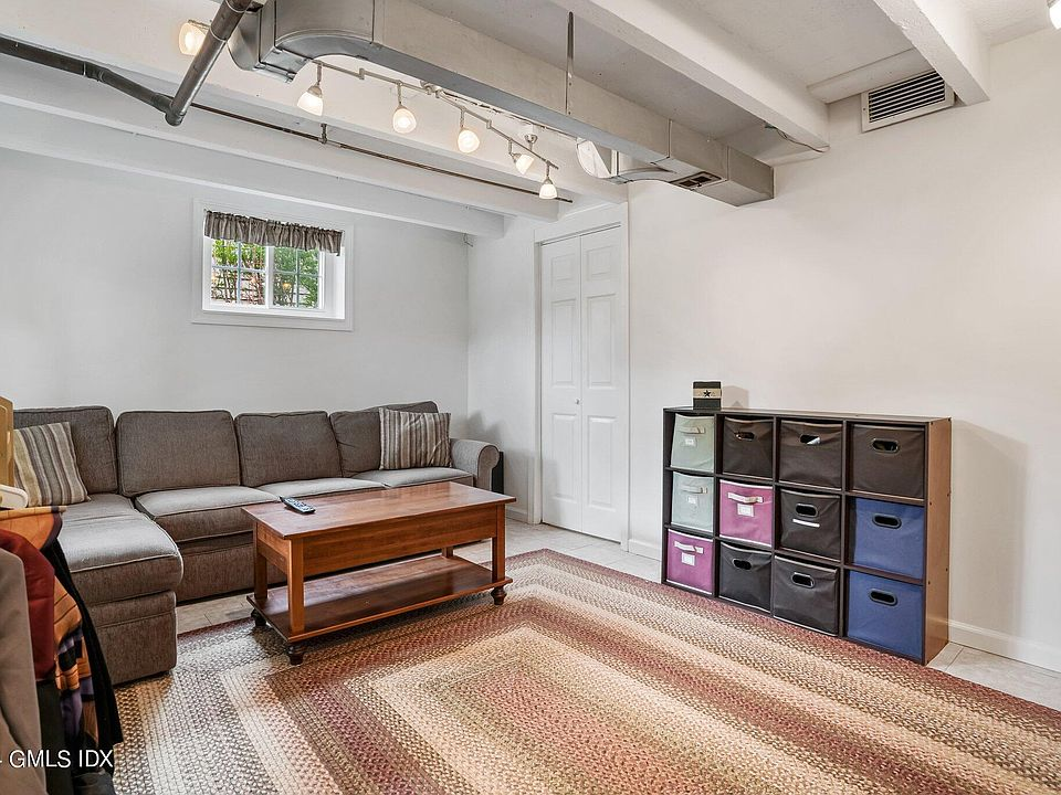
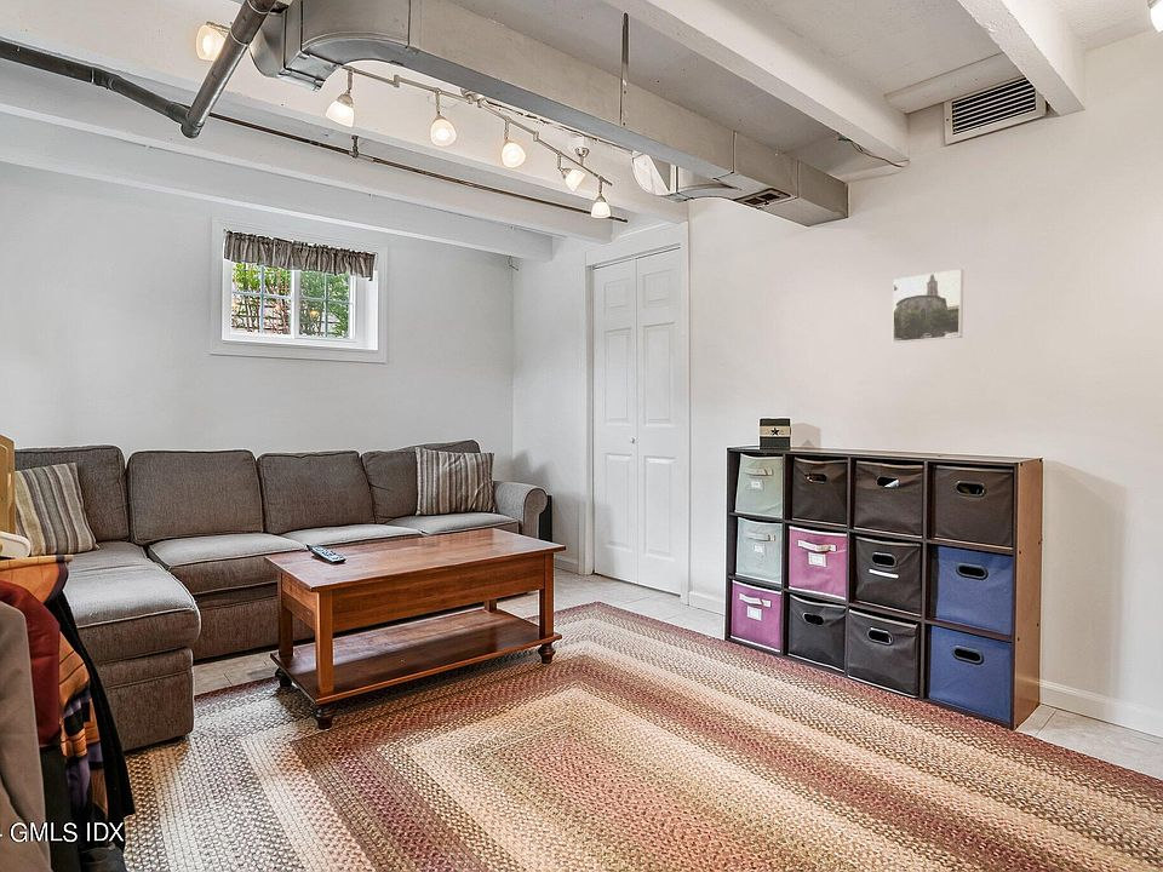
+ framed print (926, 306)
